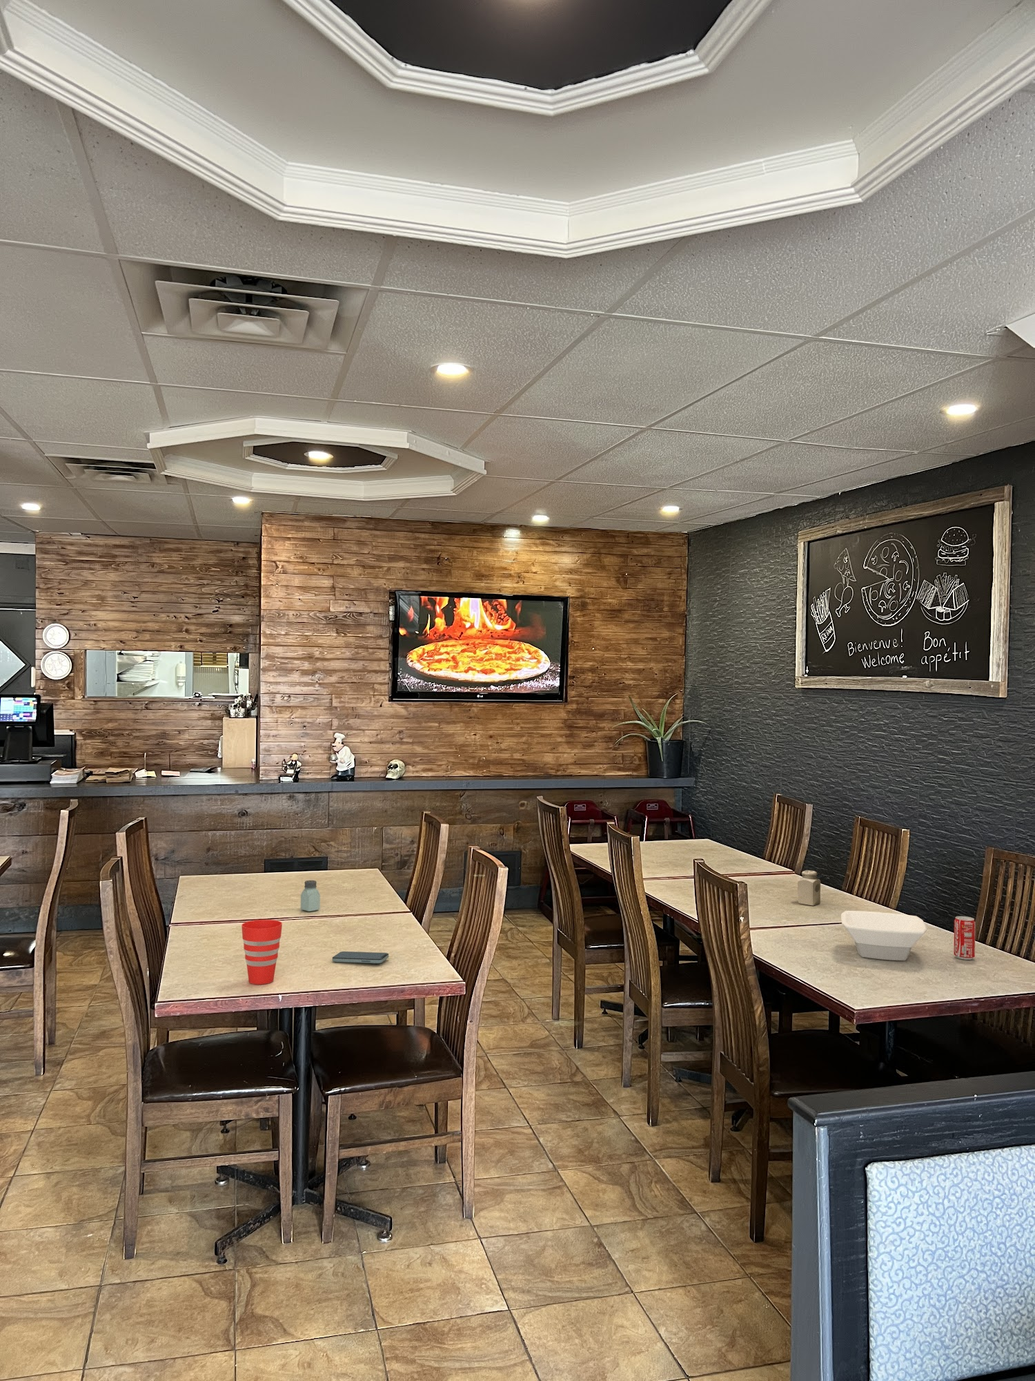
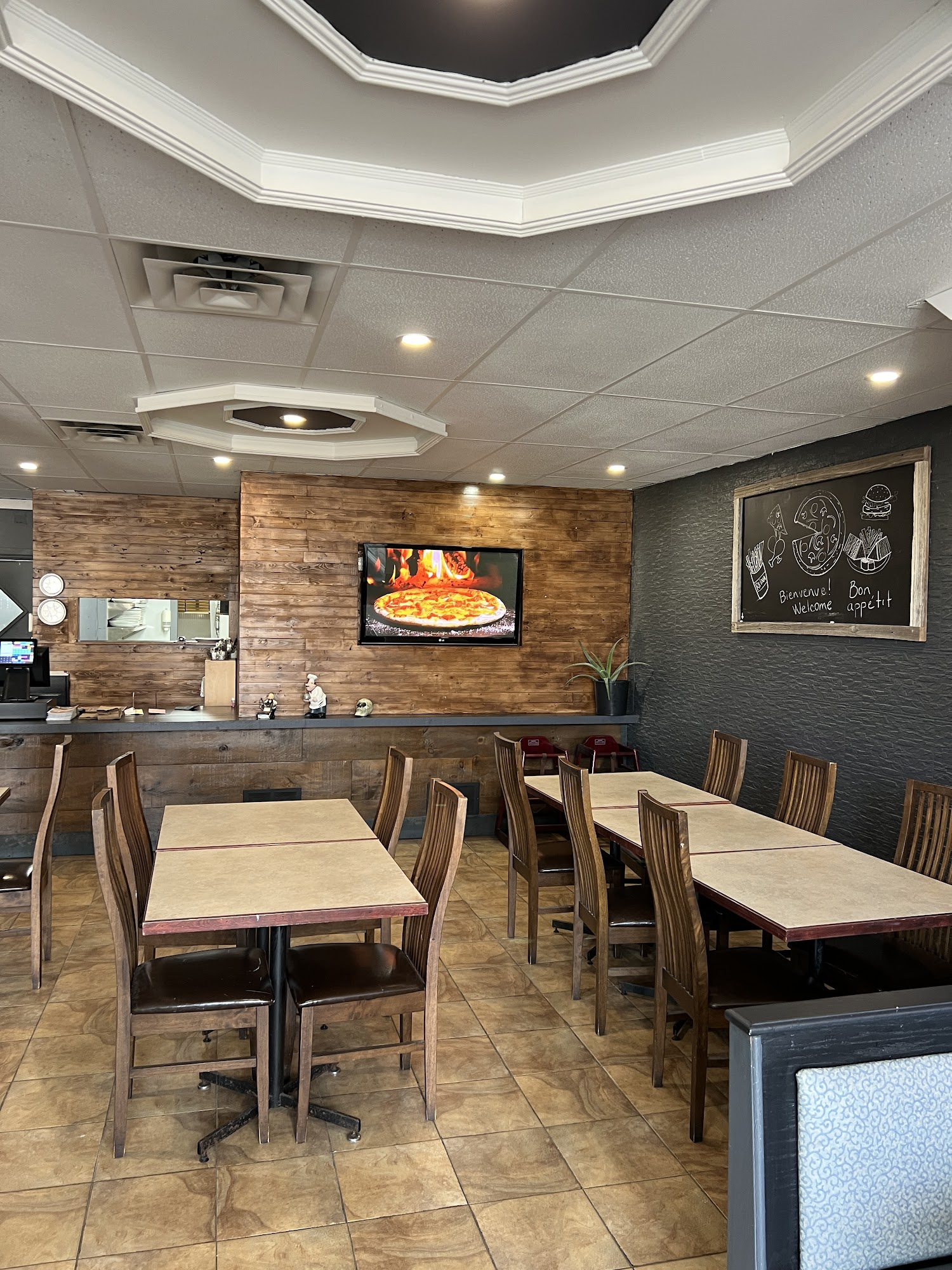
- cup (262, 953)
- saltshaker (310, 895)
- smartphone (360, 957)
- beverage can (964, 937)
- bowl (882, 937)
- salt shaker (809, 886)
